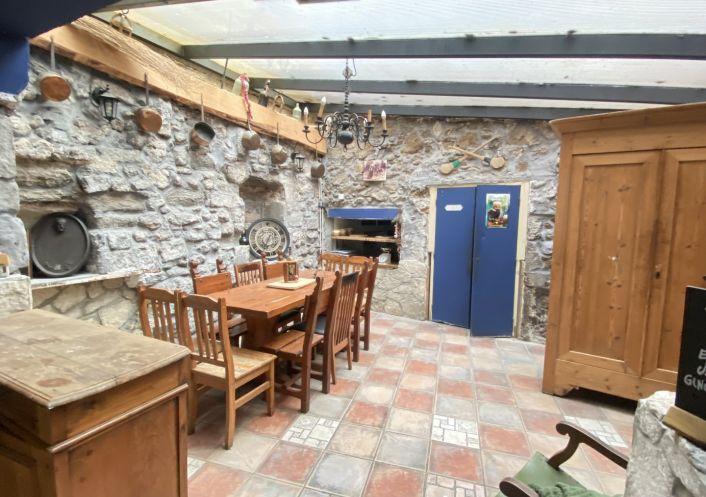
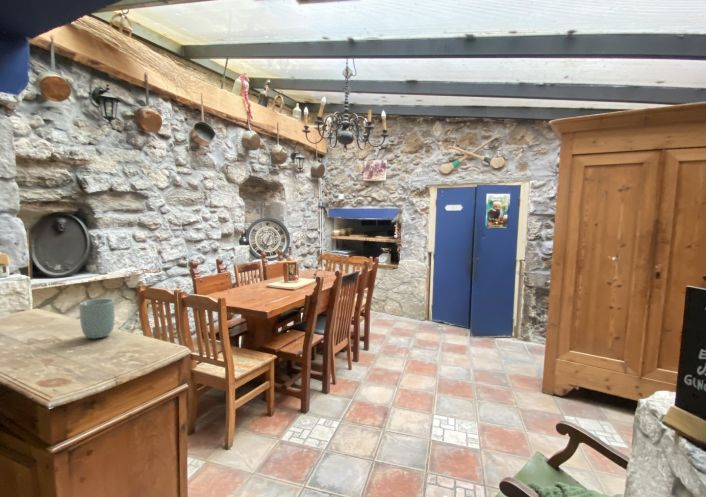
+ cup (97, 319)
